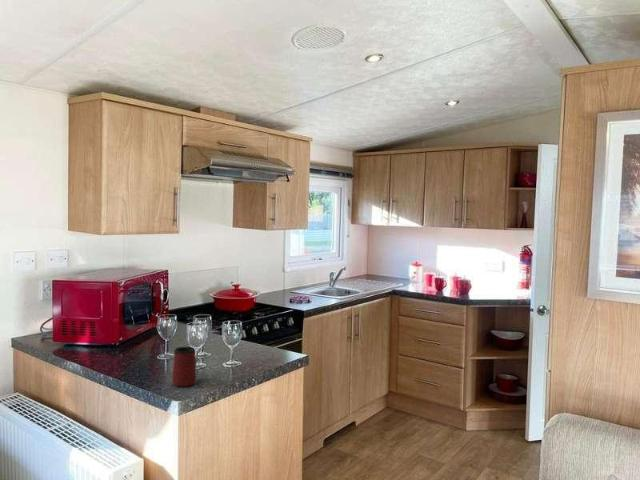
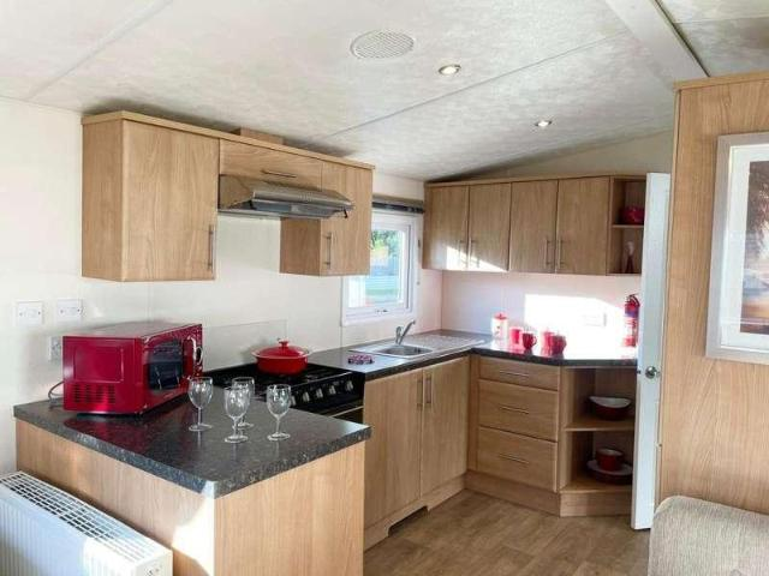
- mug (186, 365)
